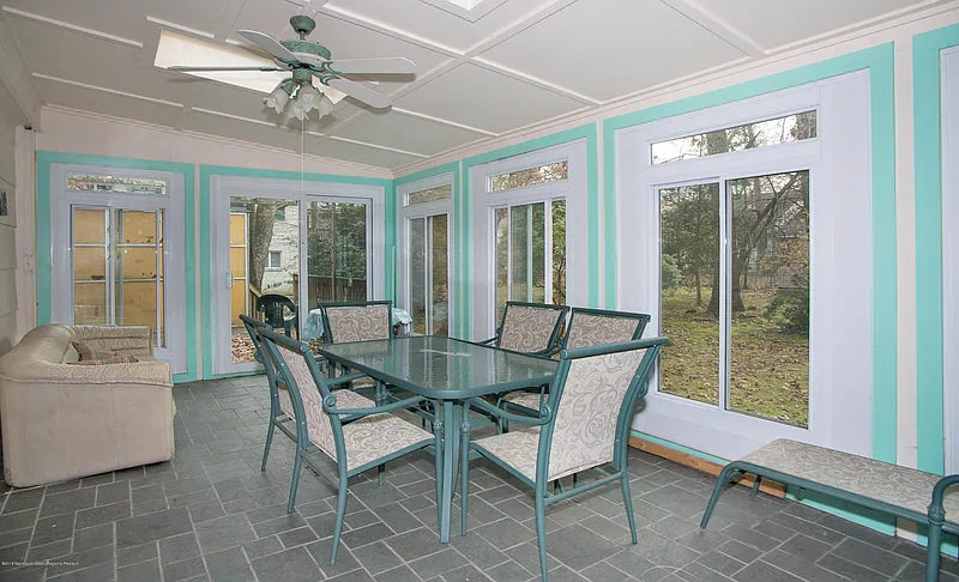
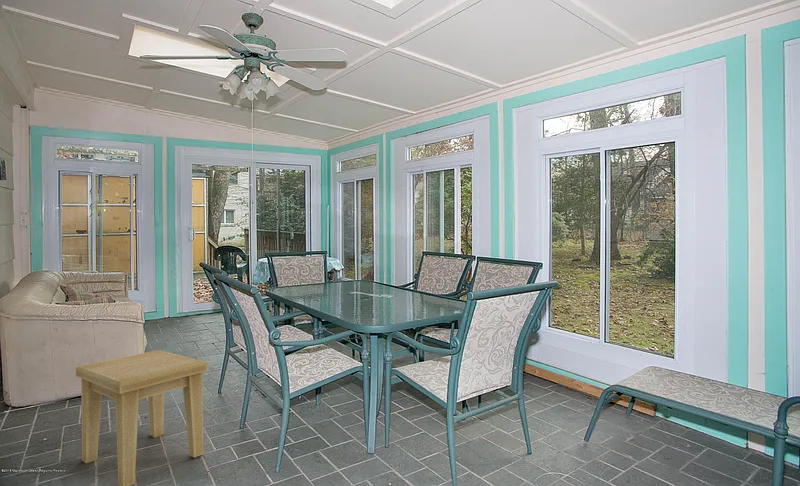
+ side table (137, 410)
